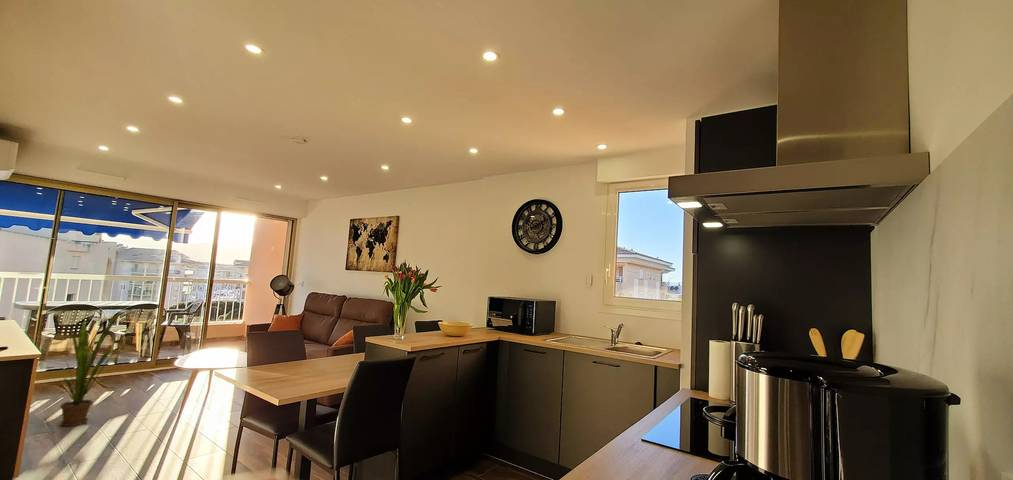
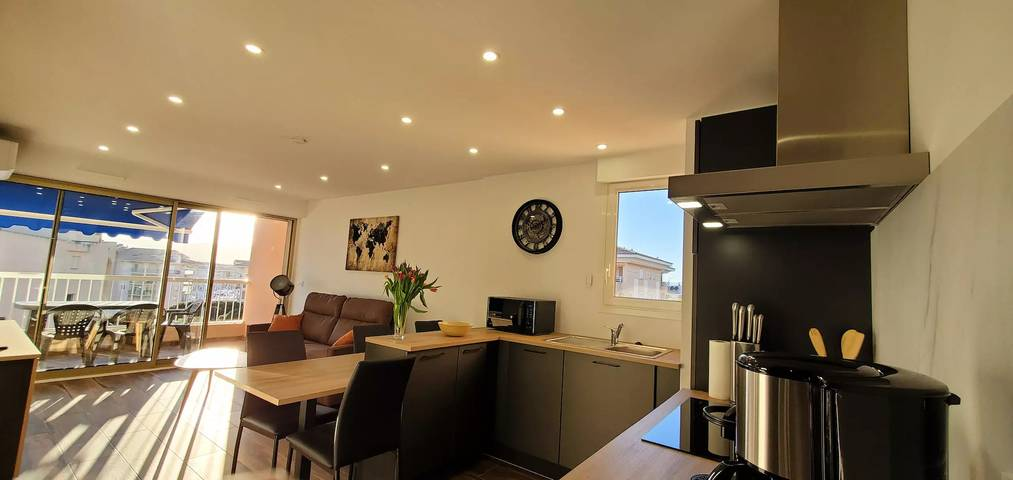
- house plant (85, 367)
